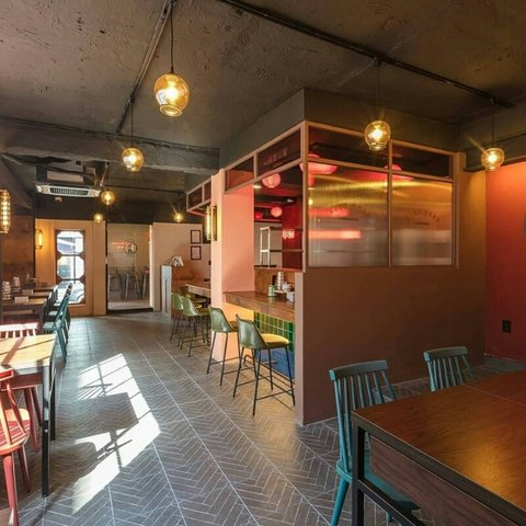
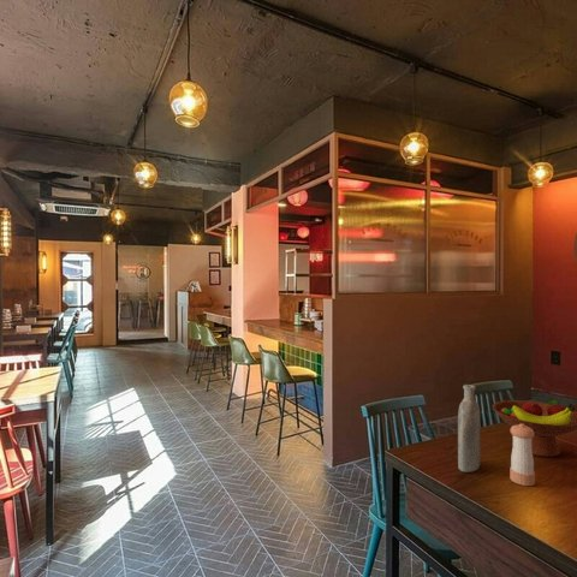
+ fruit bowl (536, 423)
+ bottle (469, 426)
+ pepper shaker (522, 452)
